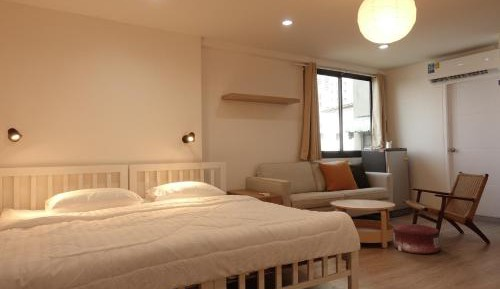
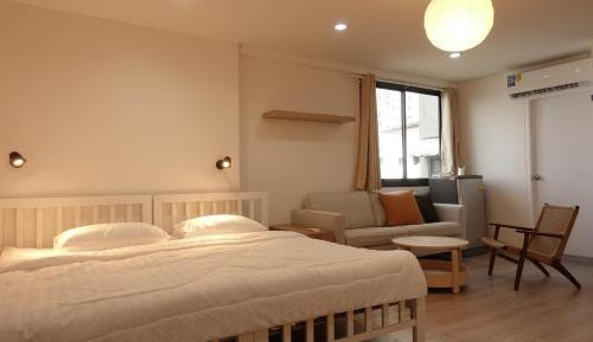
- pouf (416, 237)
